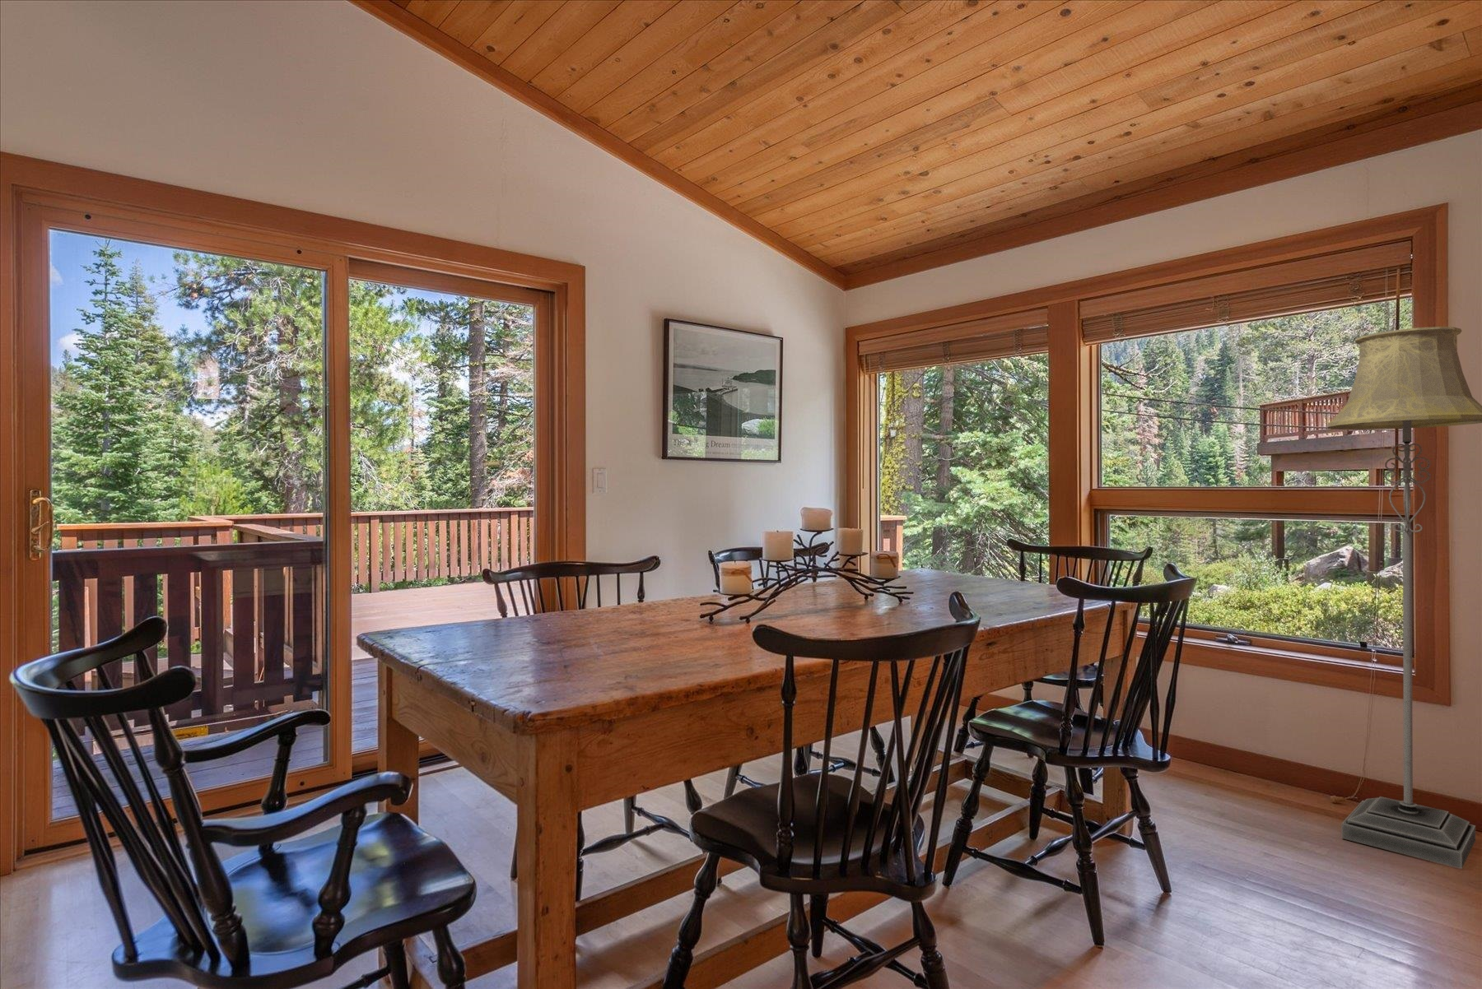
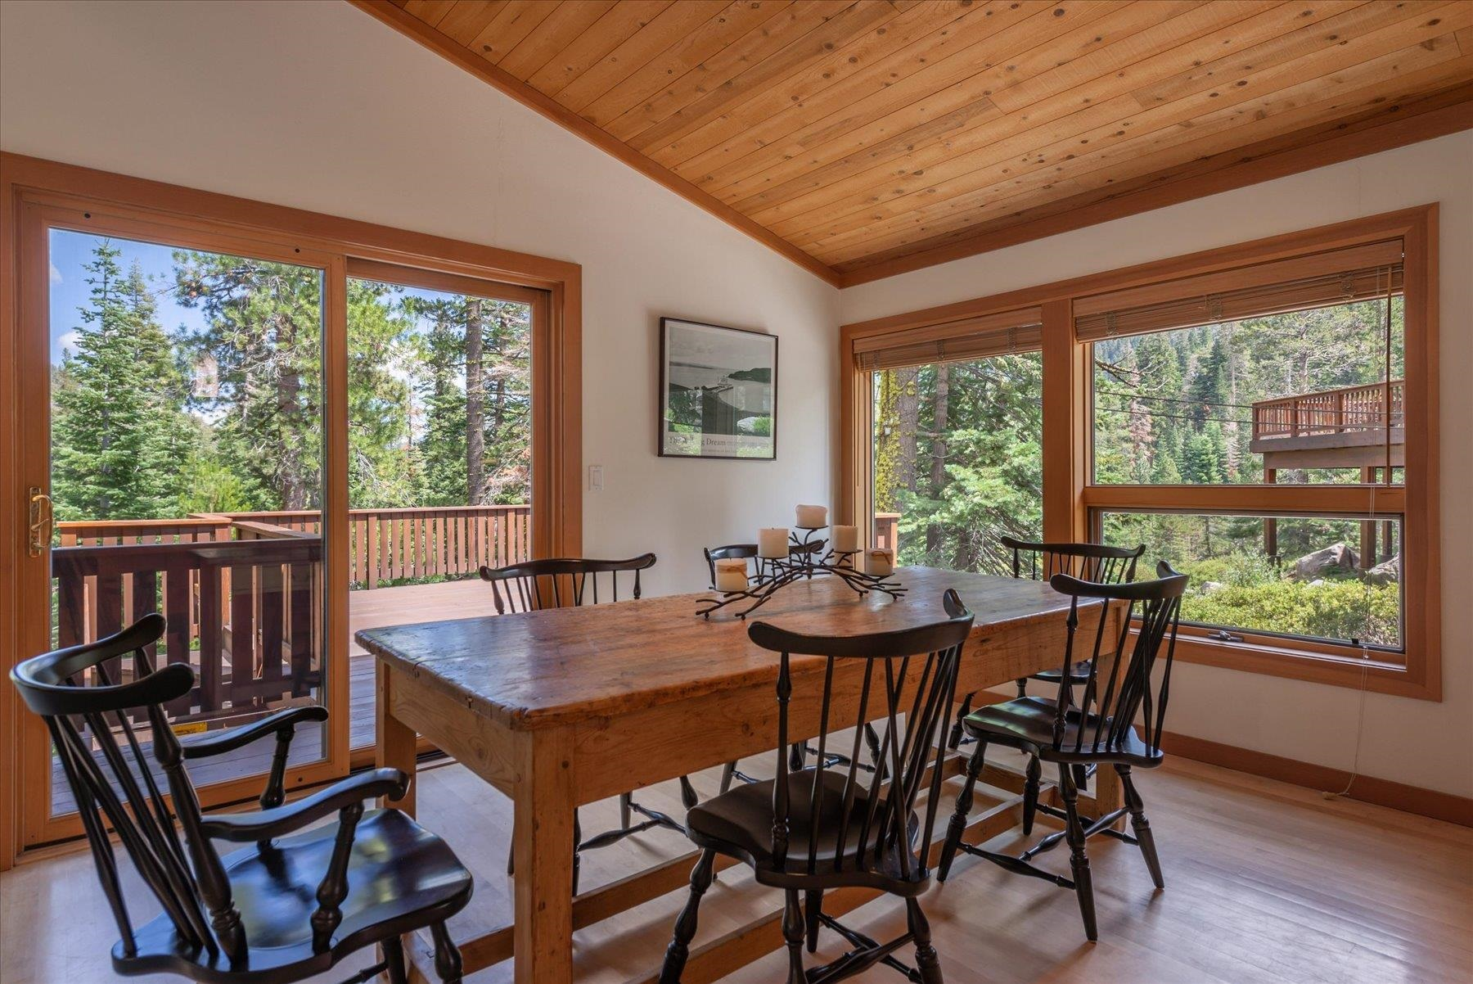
- floor lamp (1407, 586)
